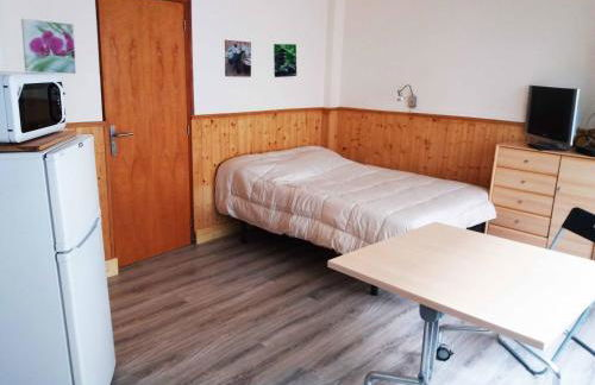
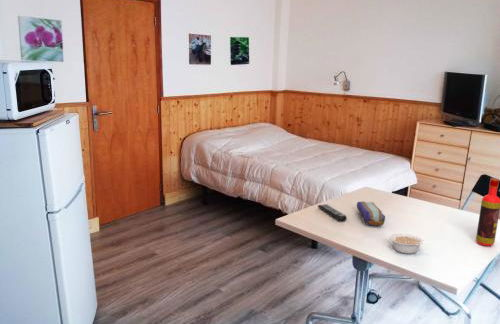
+ legume (407, 243)
+ pencil case (370, 212)
+ bottle (489, 211)
+ remote control (331, 211)
